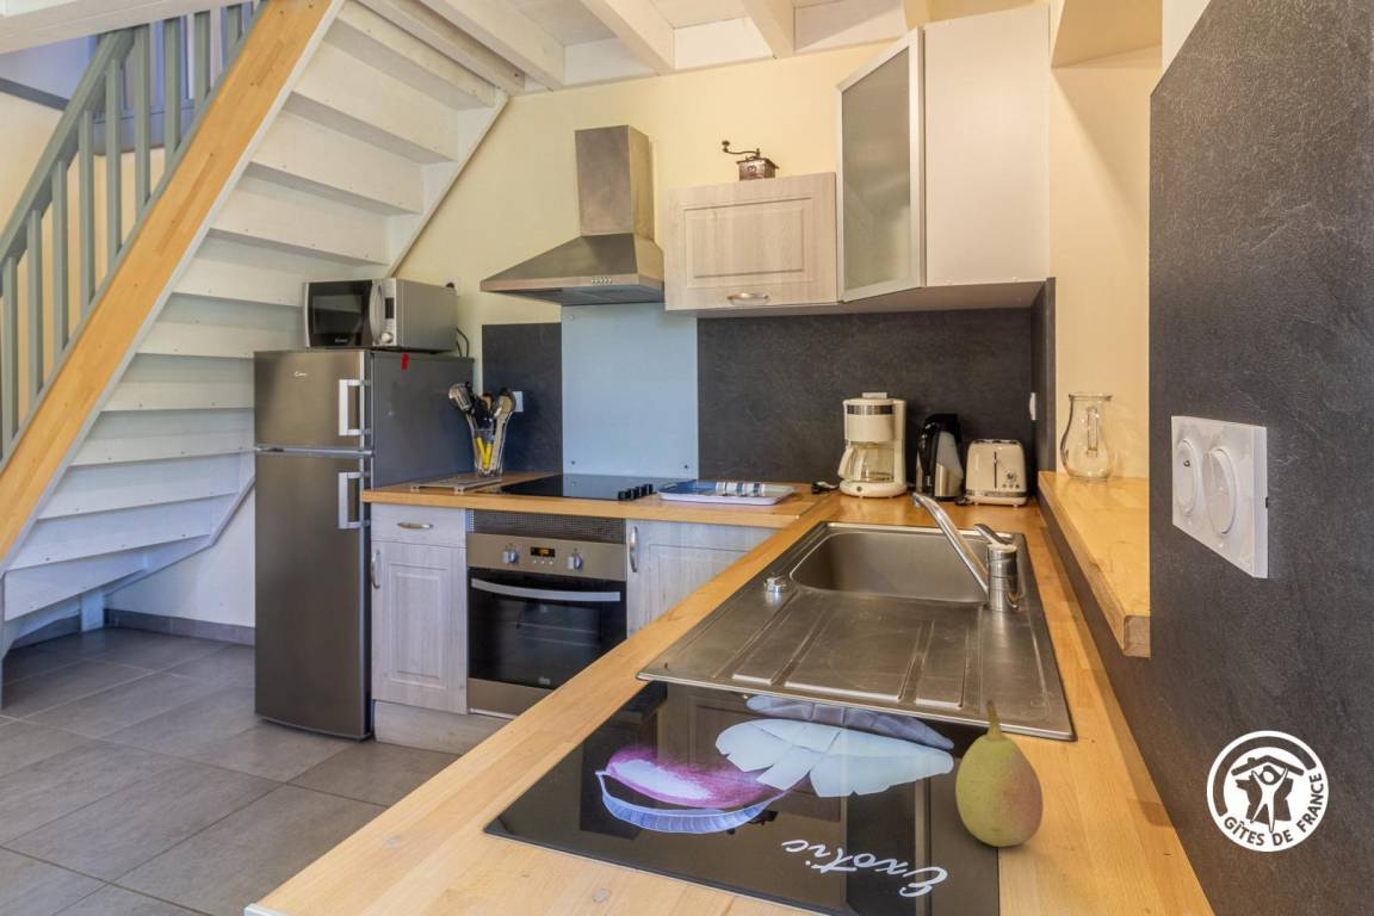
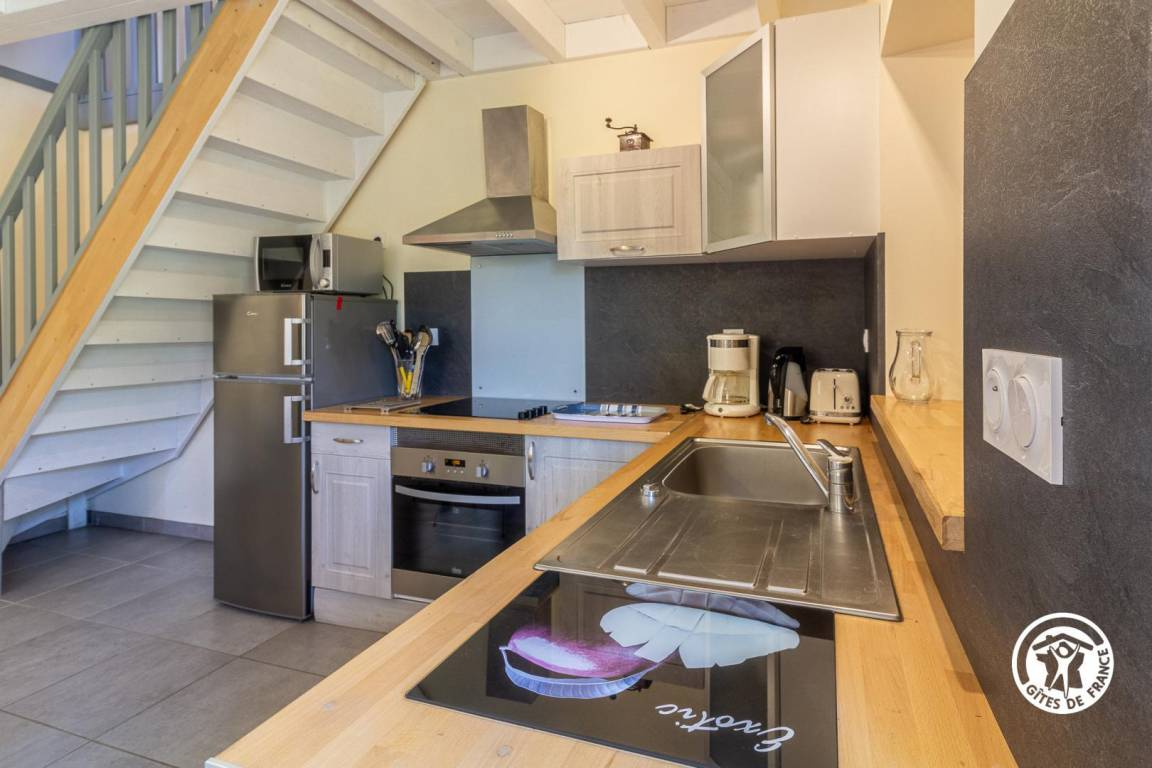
- fruit (998, 769)
